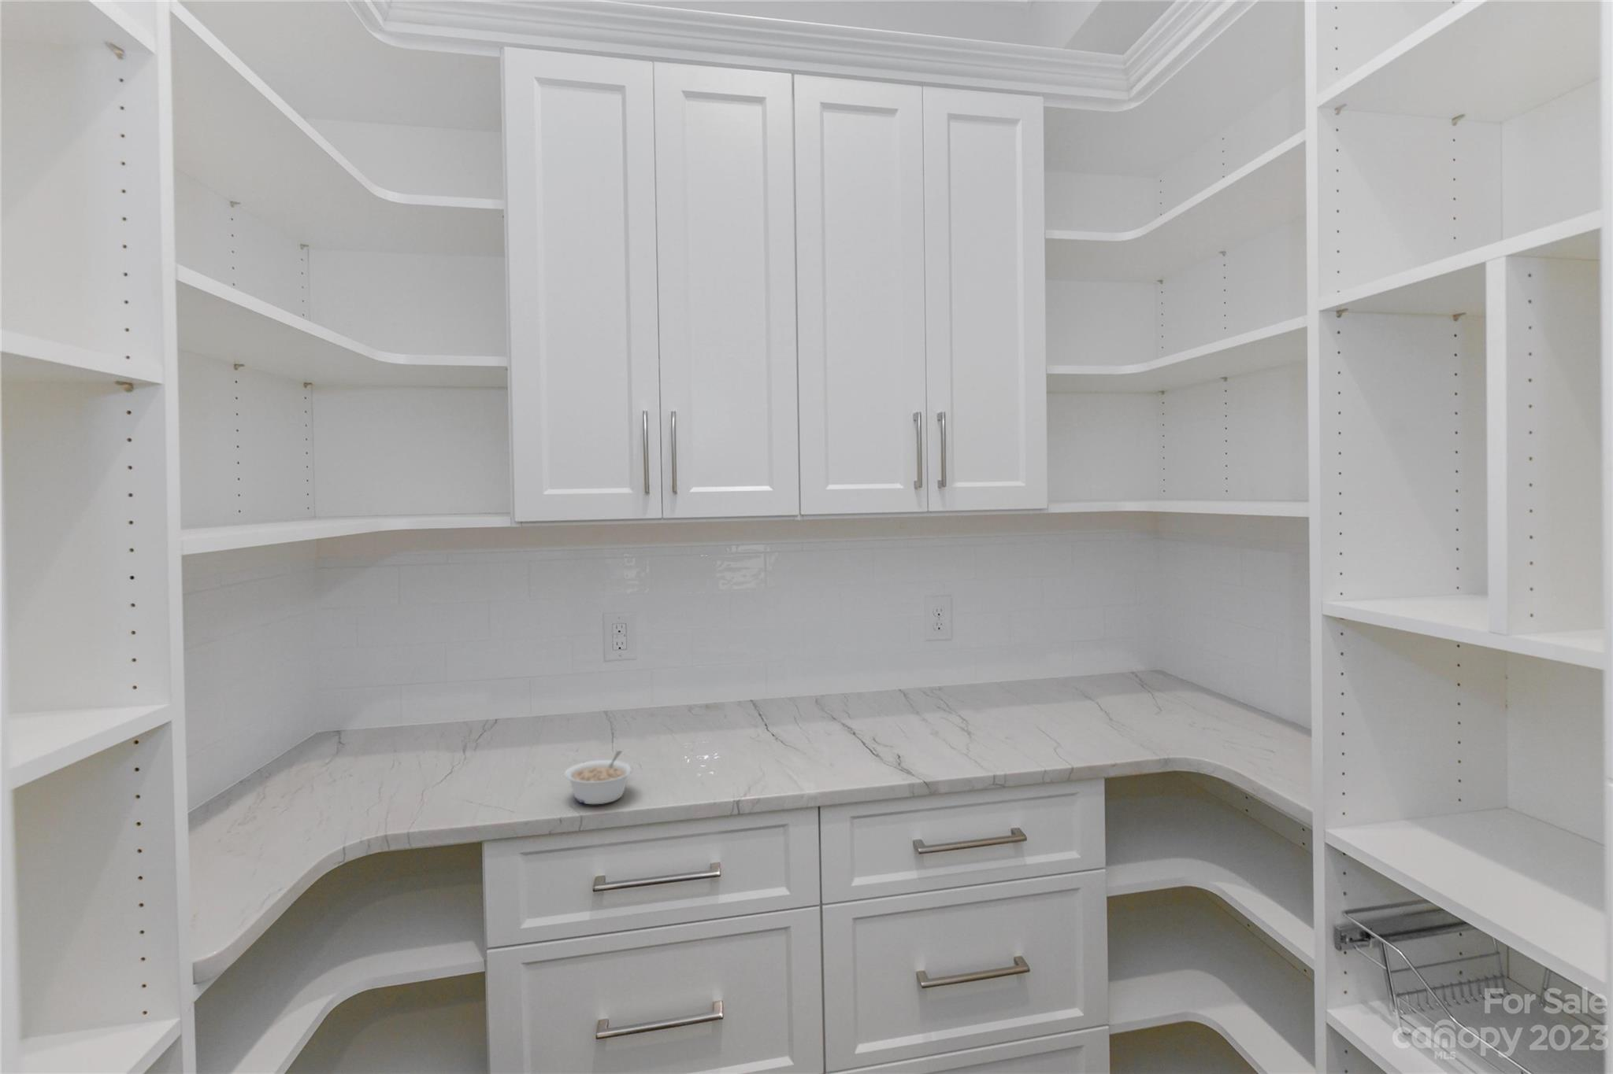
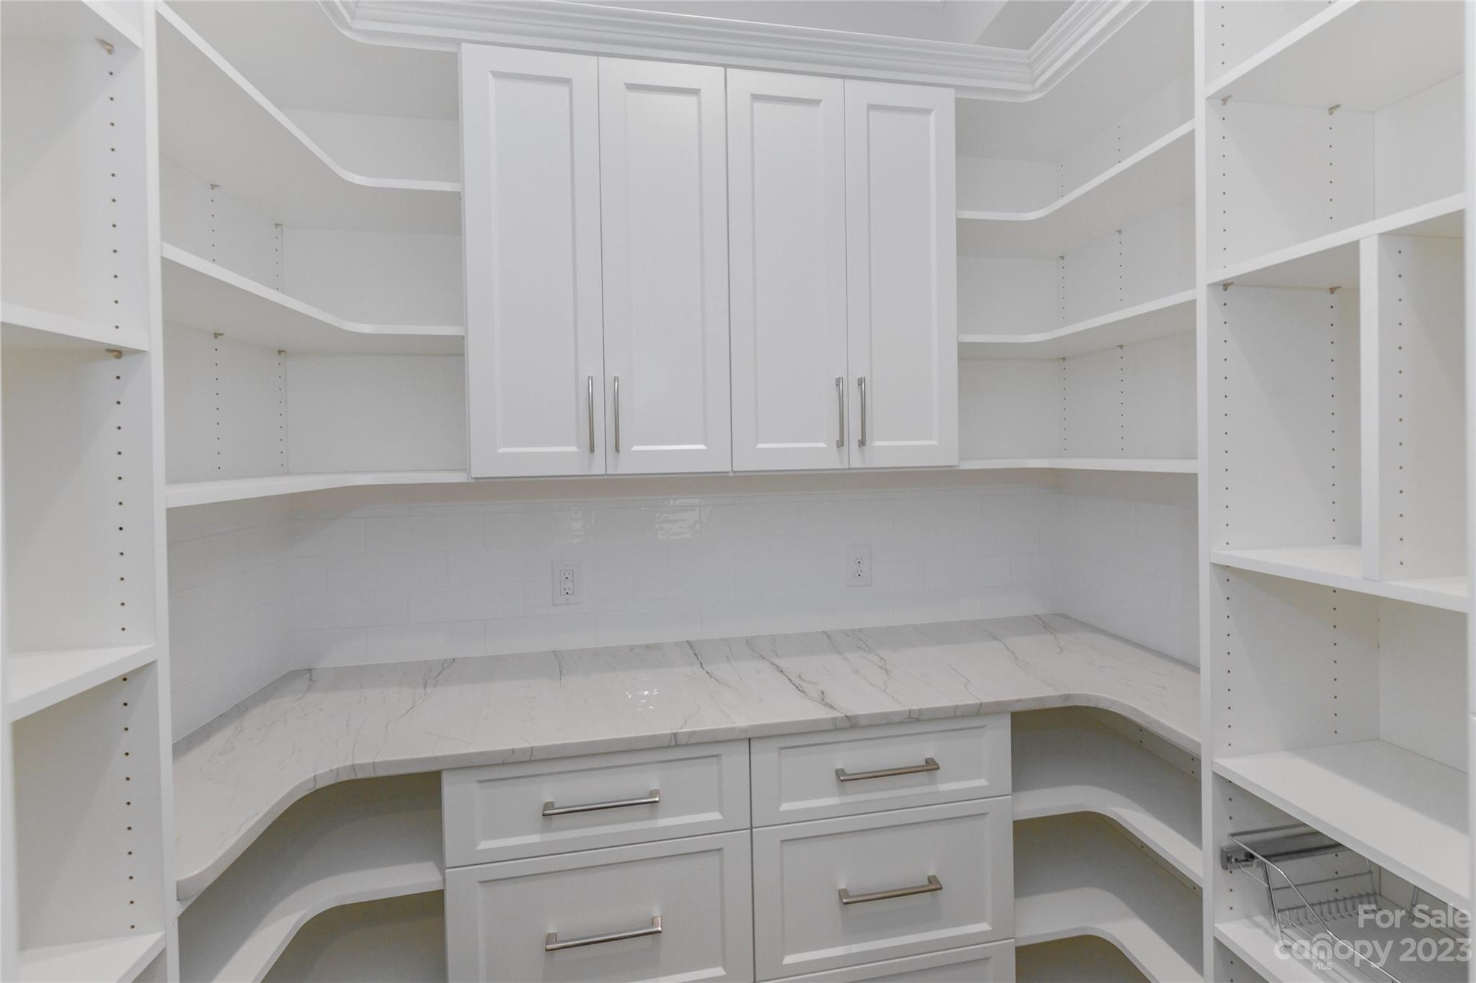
- legume (598, 780)
